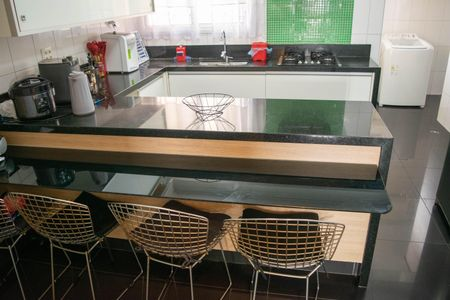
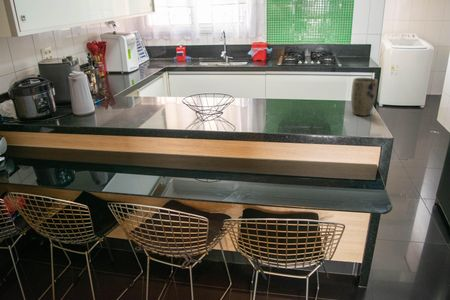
+ plant pot (363, 96)
